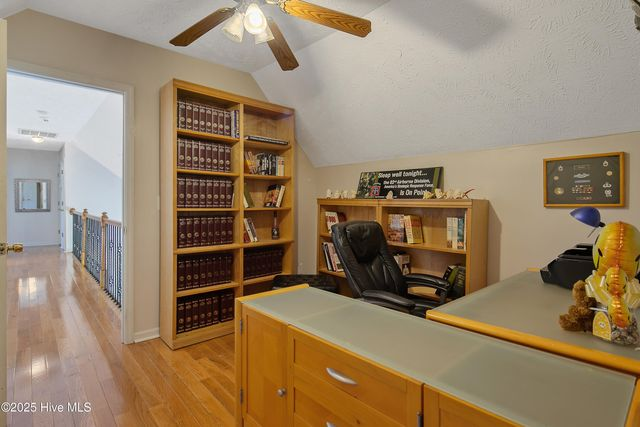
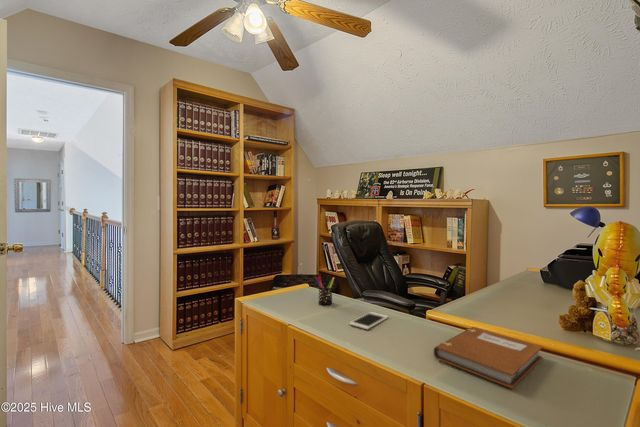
+ pen holder (325, 289)
+ cell phone (369, 320)
+ notebook (488, 351)
